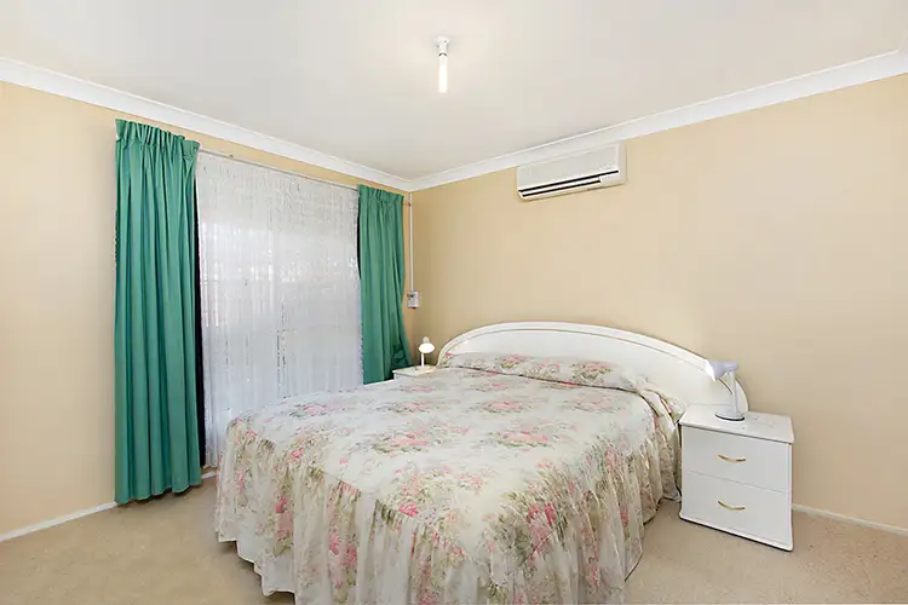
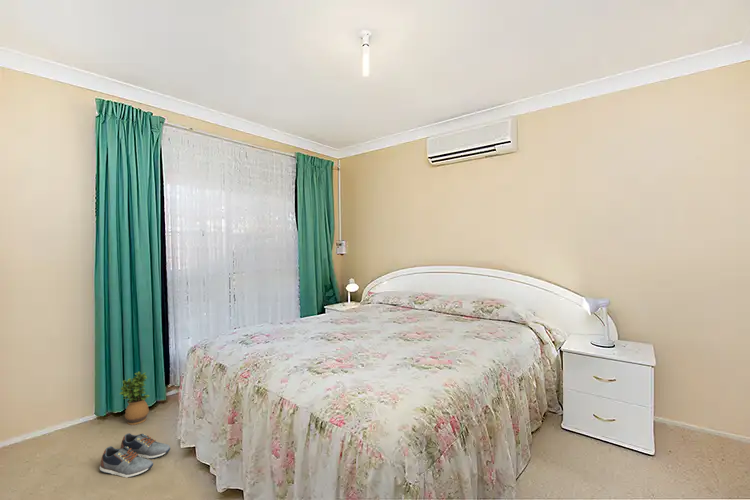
+ shoe (136, 451)
+ potted plant (133, 397)
